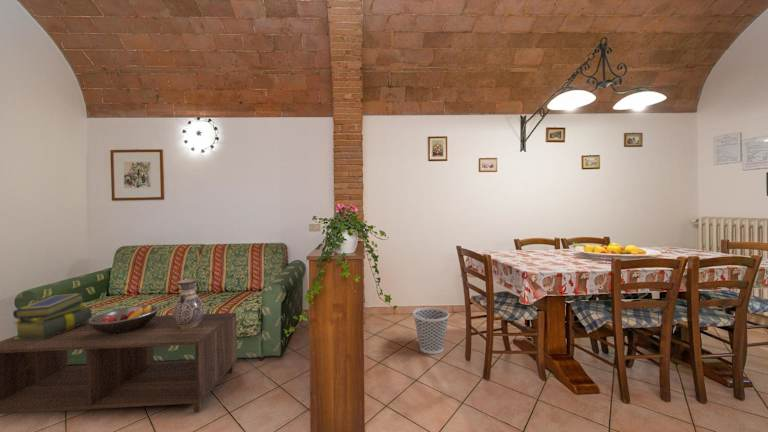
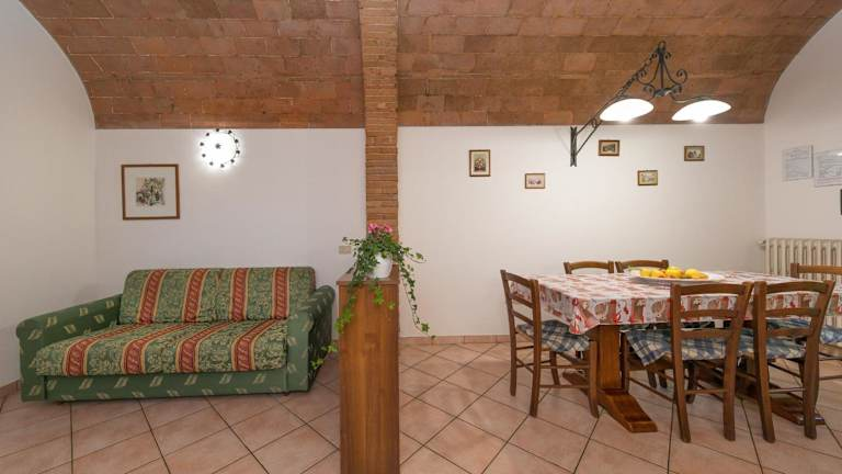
- wastebasket (431, 330)
- coffee table (124, 361)
- fruit bowl (125, 318)
- stack of books (54, 314)
- vase (188, 303)
